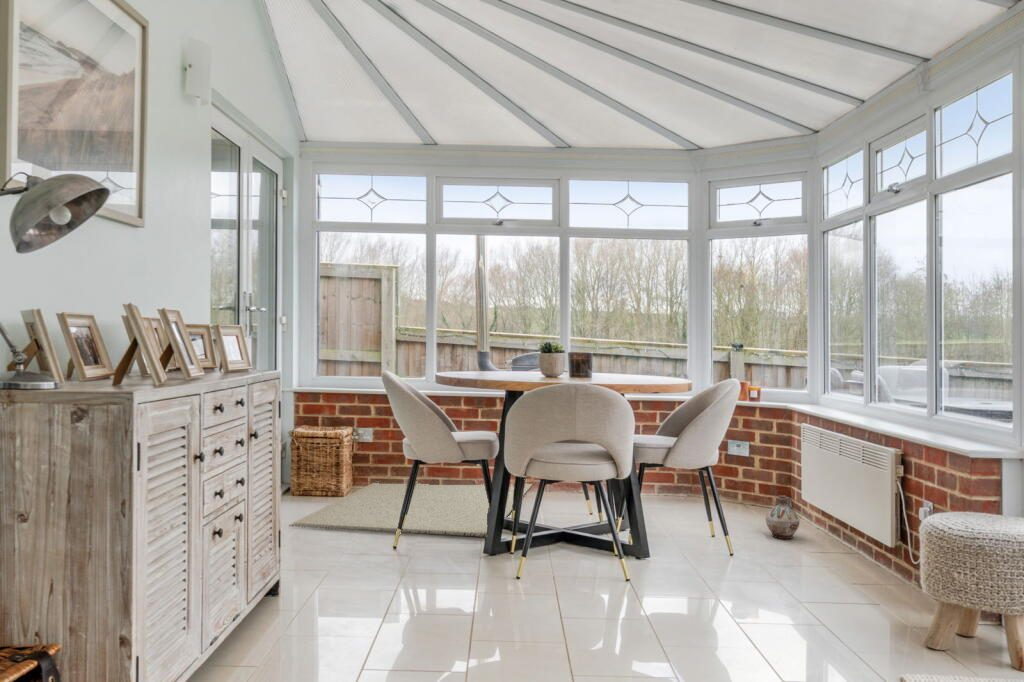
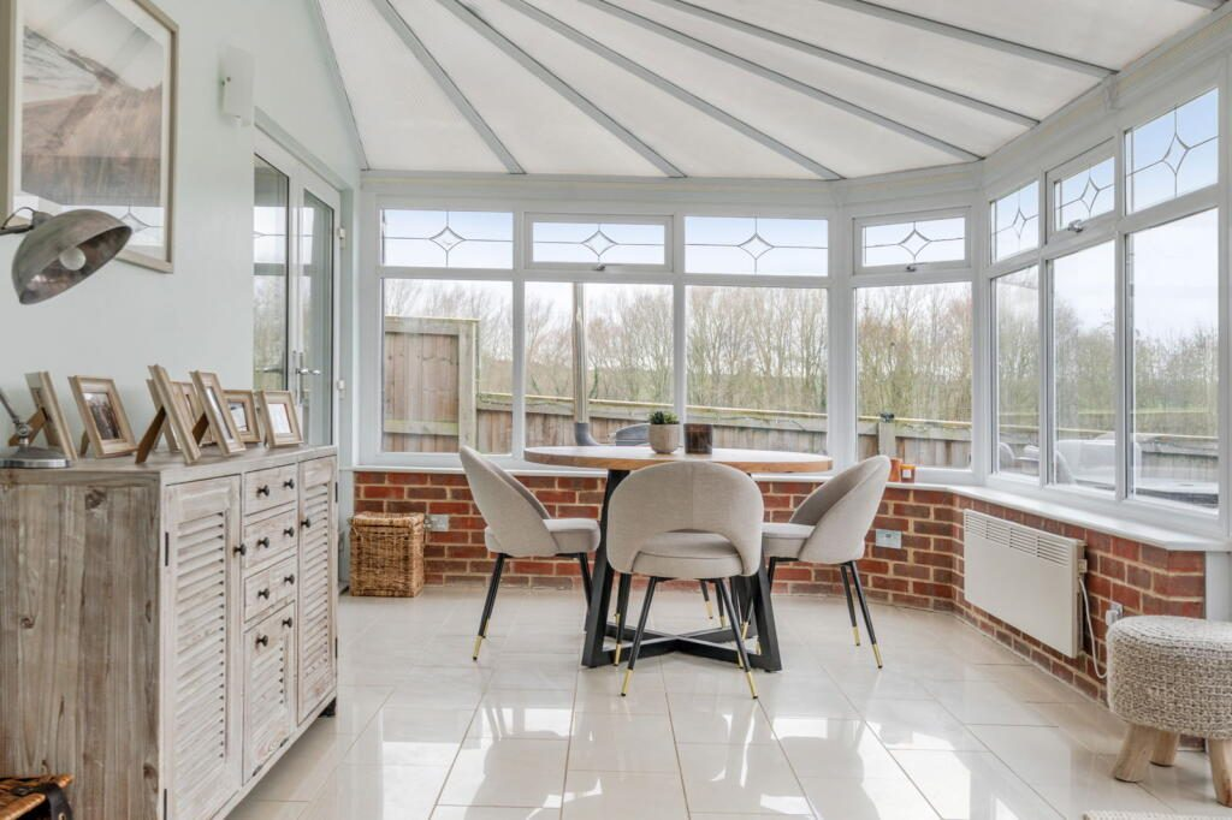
- ceramic jug (782, 516)
- rug (431, 499)
